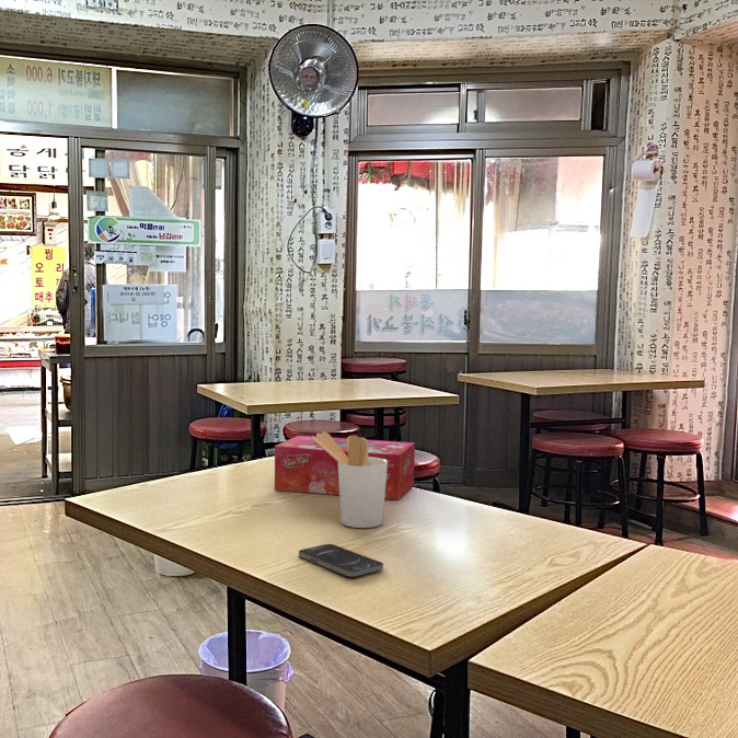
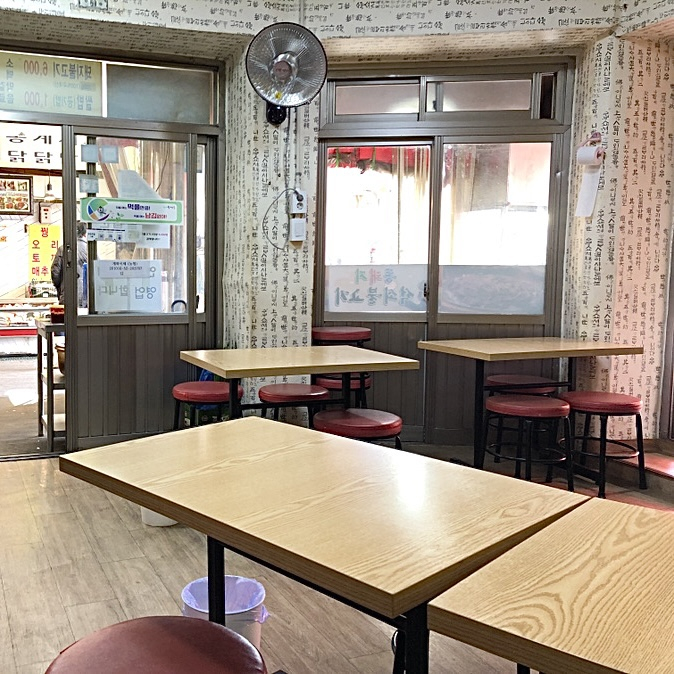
- smartphone (339, 558)
- tissue box (337, 465)
- utensil holder (349, 476)
